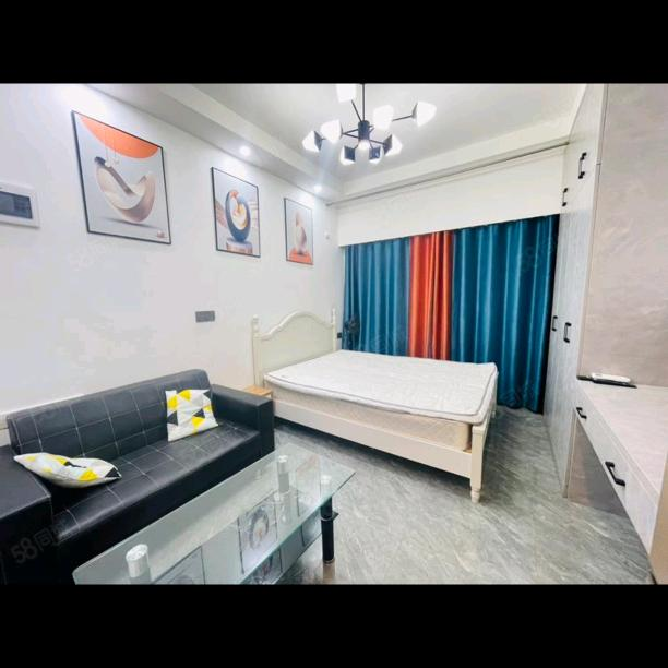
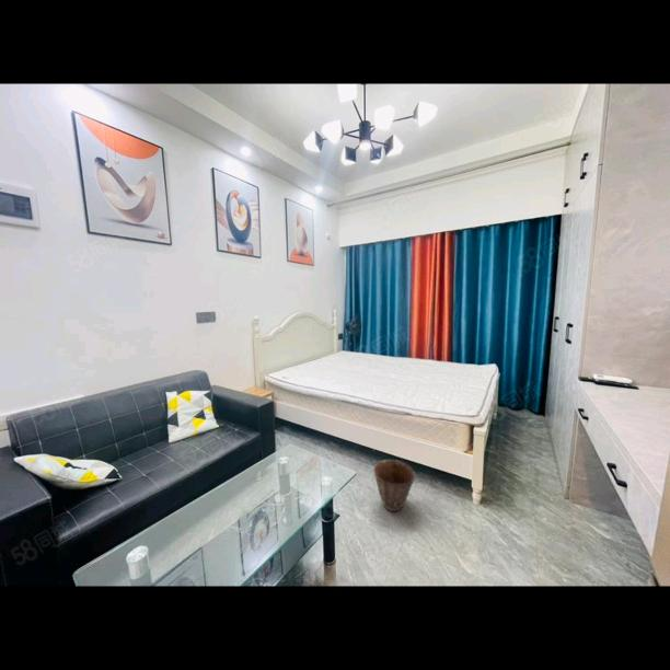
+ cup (393, 487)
